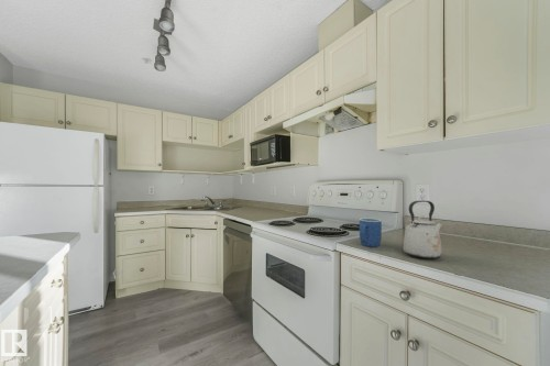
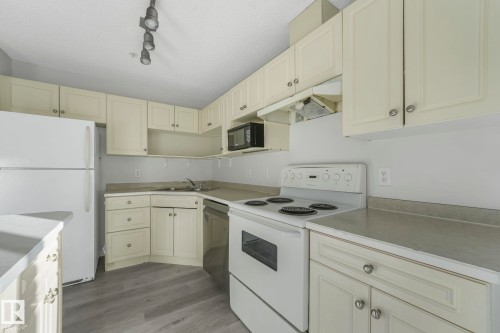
- kettle (426, 228)
- mug (369, 232)
